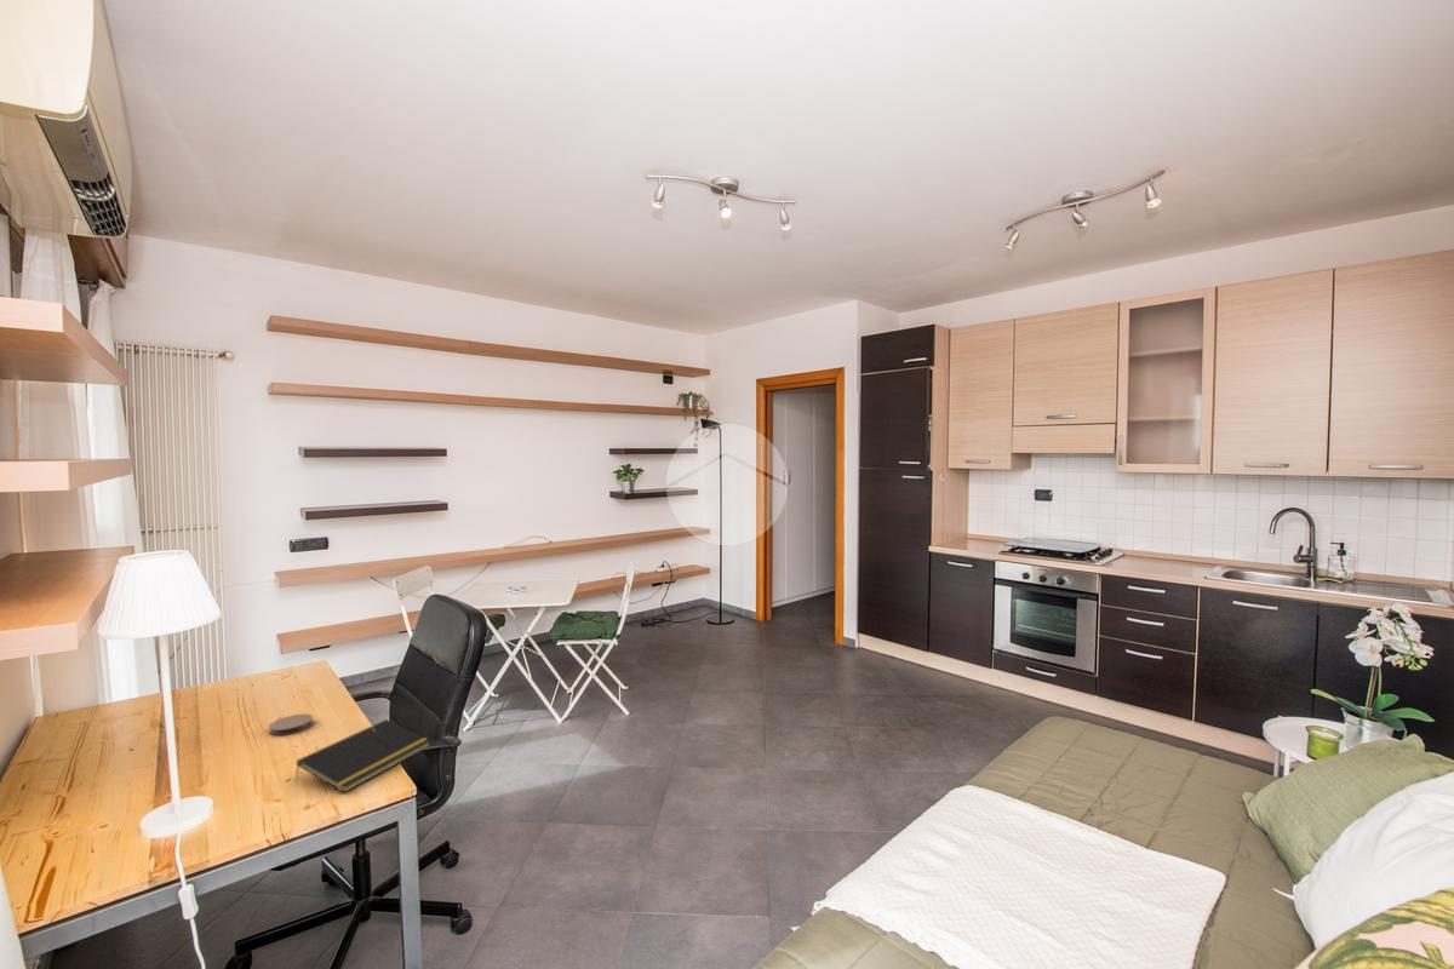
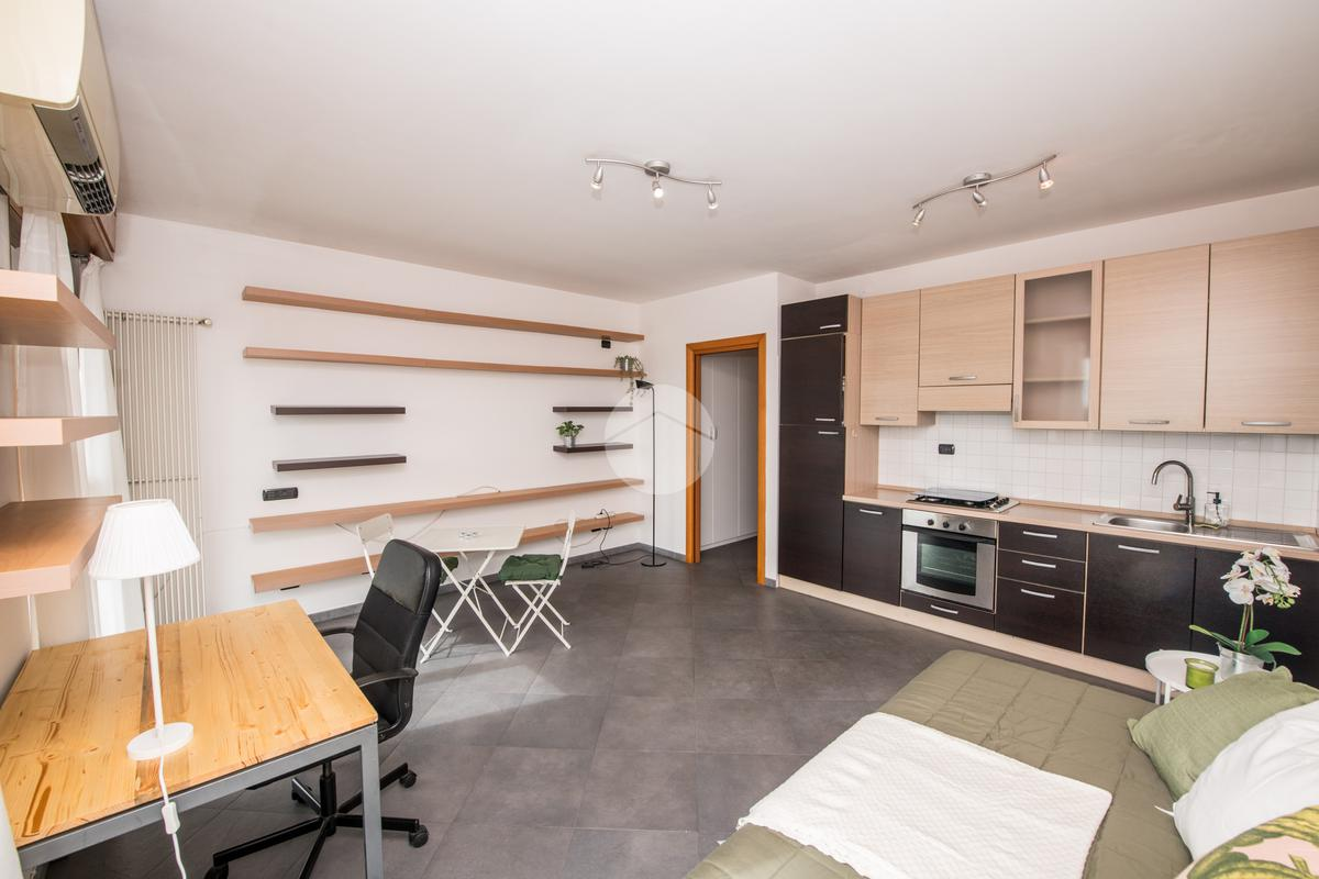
- notepad (367, 752)
- coaster (291, 723)
